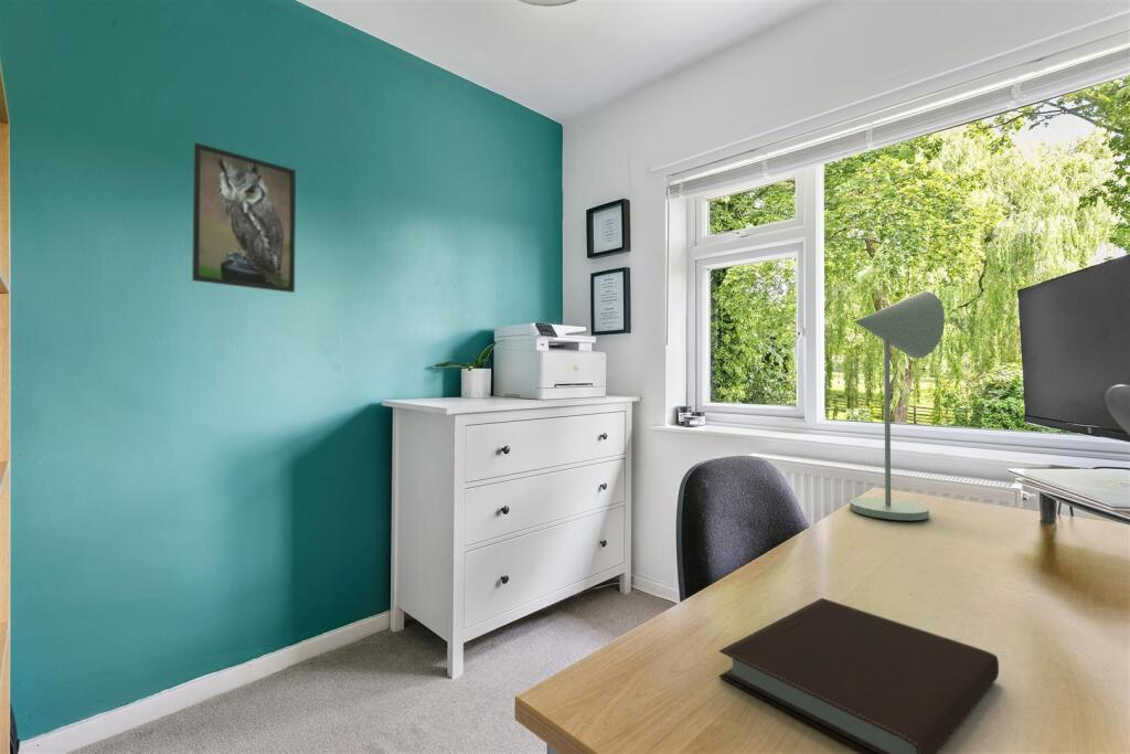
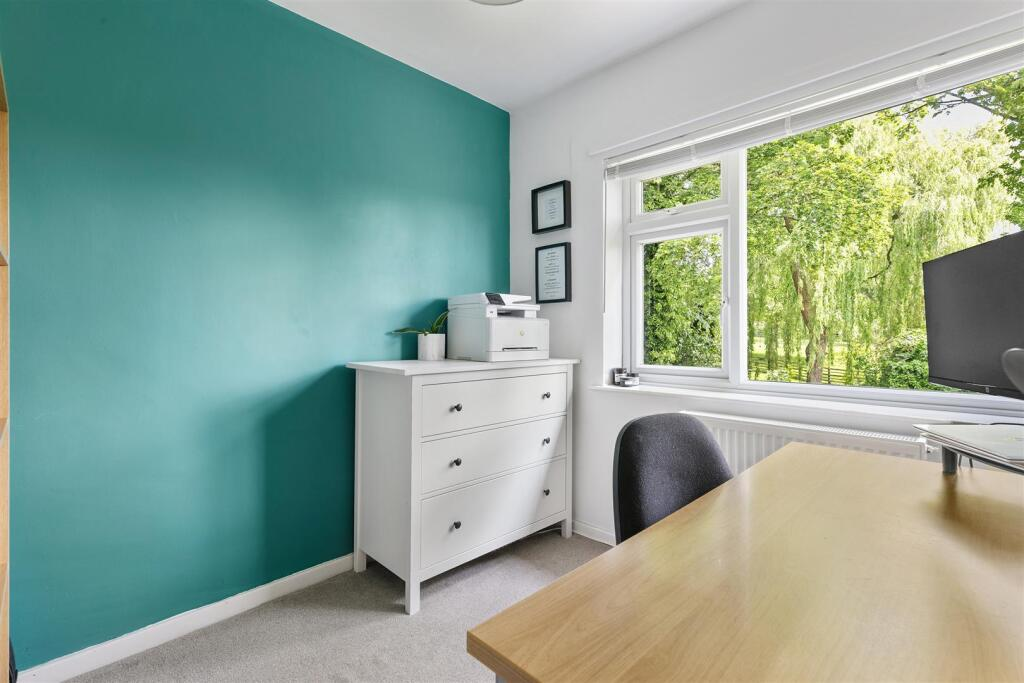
- desk lamp (887, 401)
- notebook (857, 666)
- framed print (246, 222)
